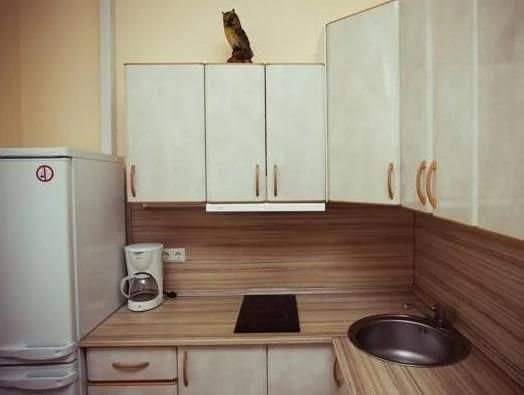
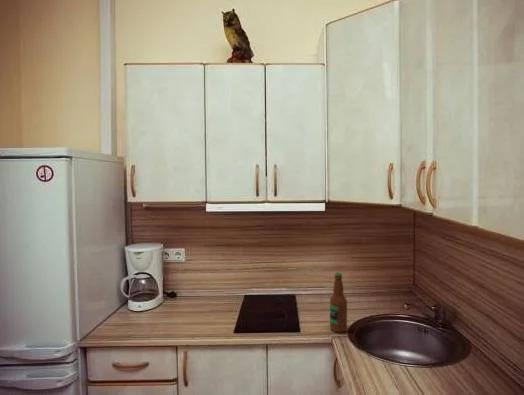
+ bottle (338, 301)
